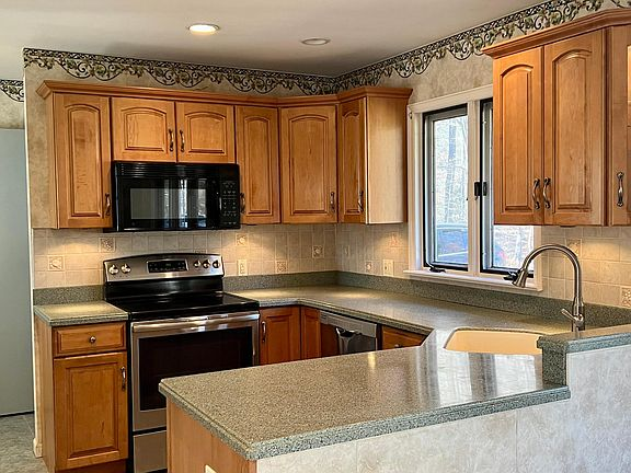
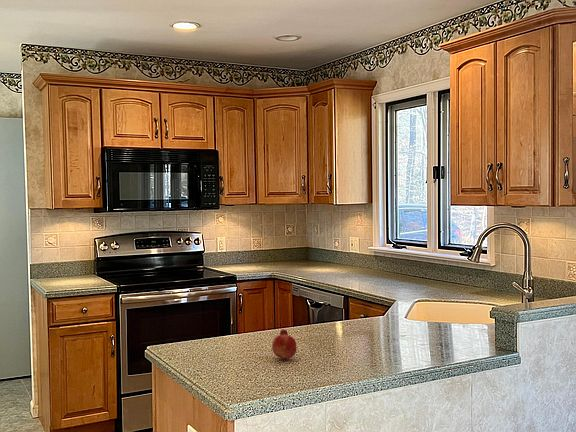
+ fruit (284, 344)
